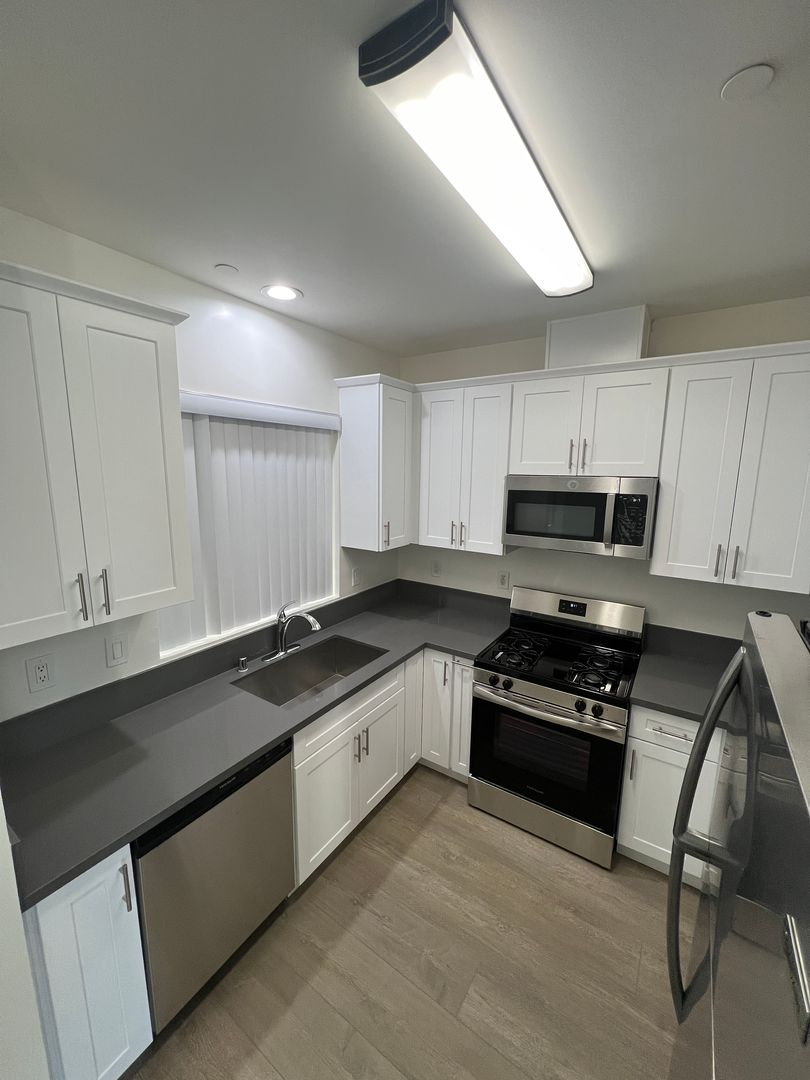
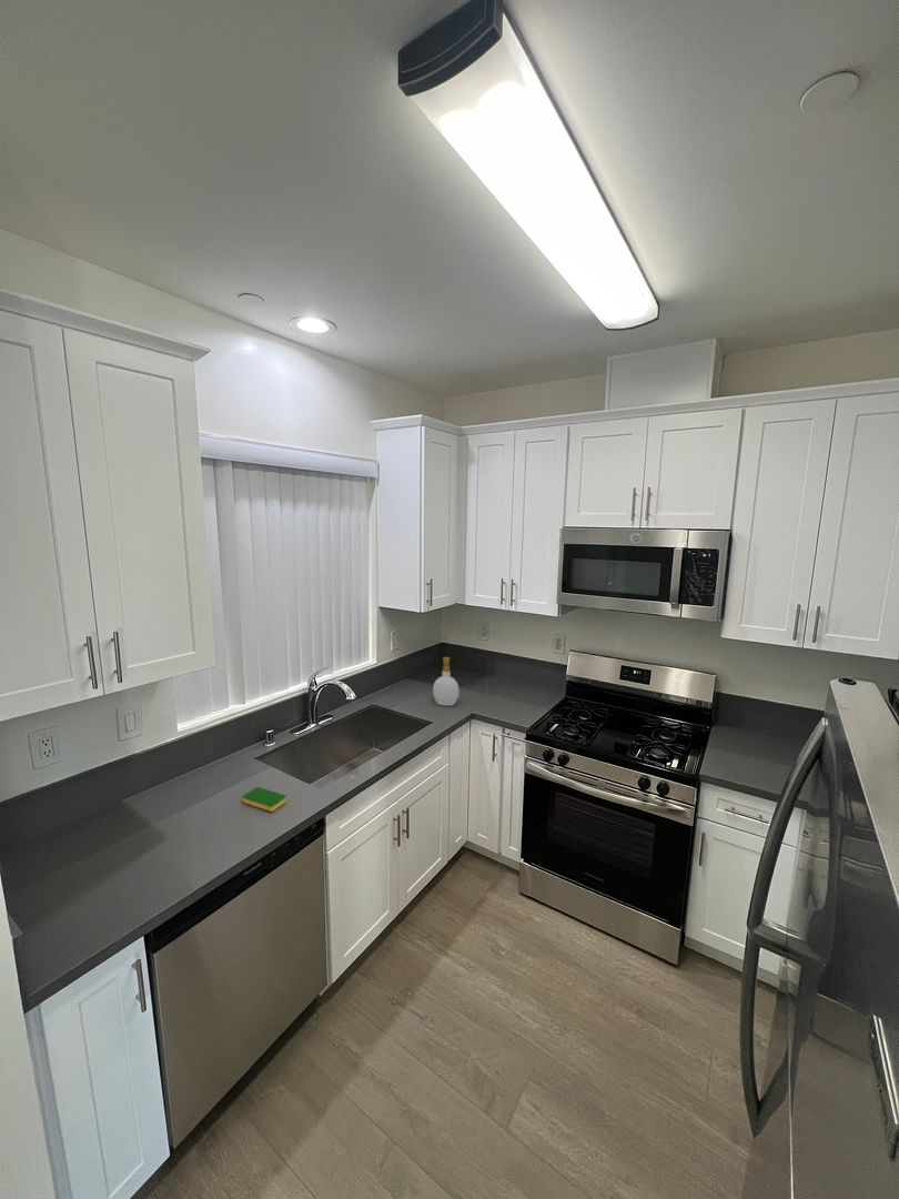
+ soap bottle (445, 681)
+ dish sponge (264, 798)
